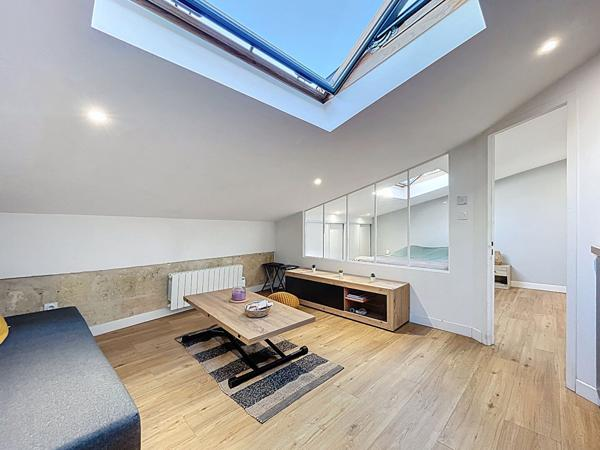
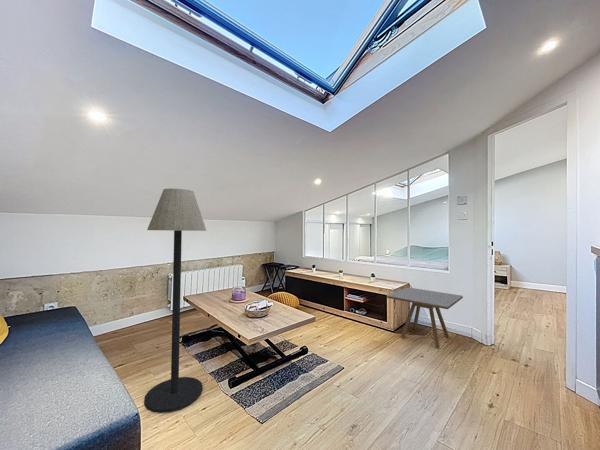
+ floor lamp (176, 291)
+ side table (430, 316)
